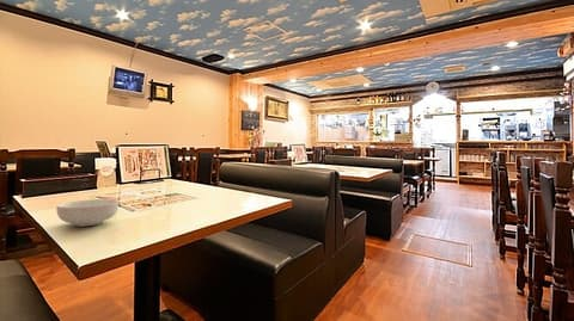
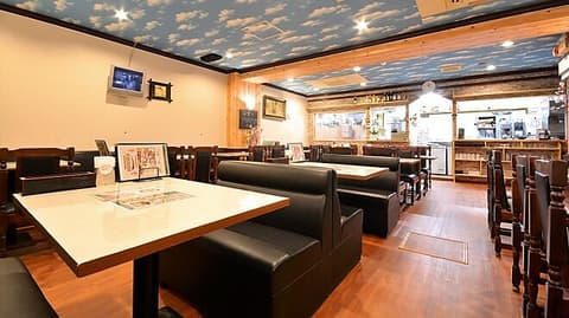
- cereal bowl (88, 212)
